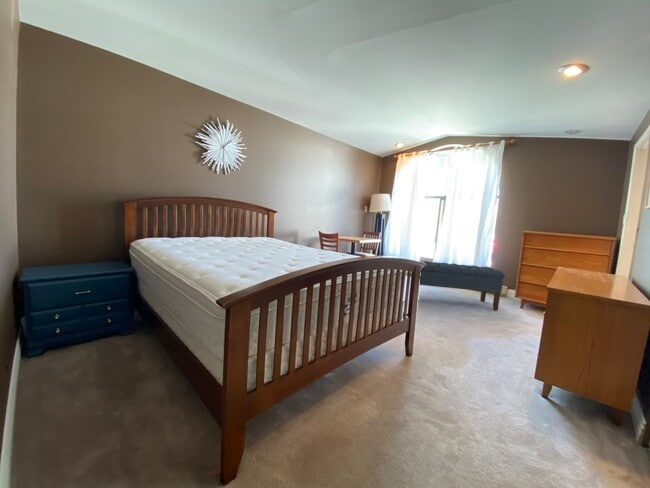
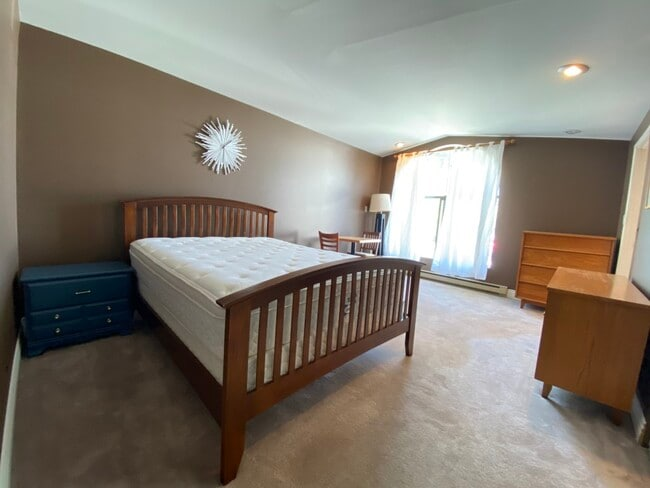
- bench (451, 283)
